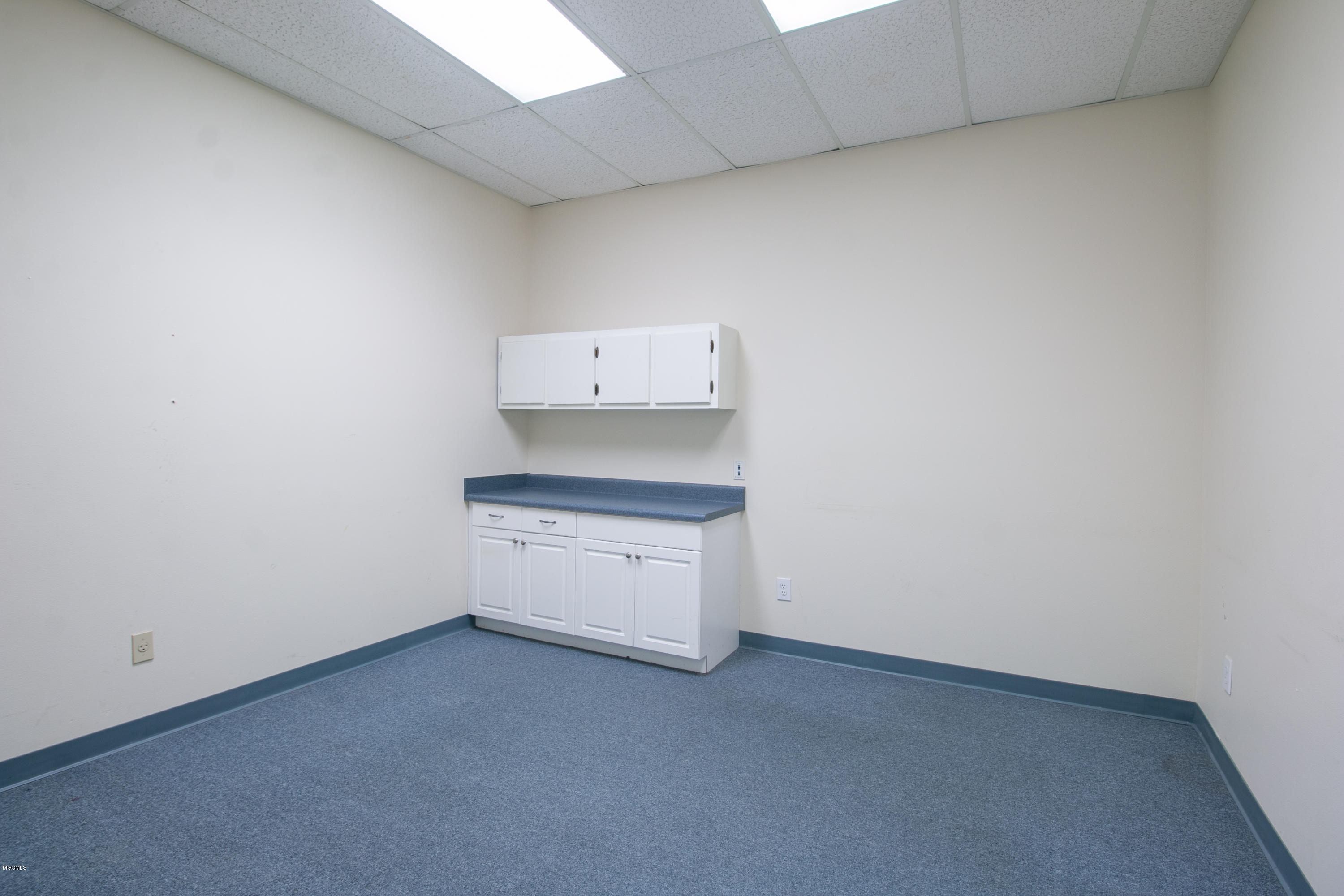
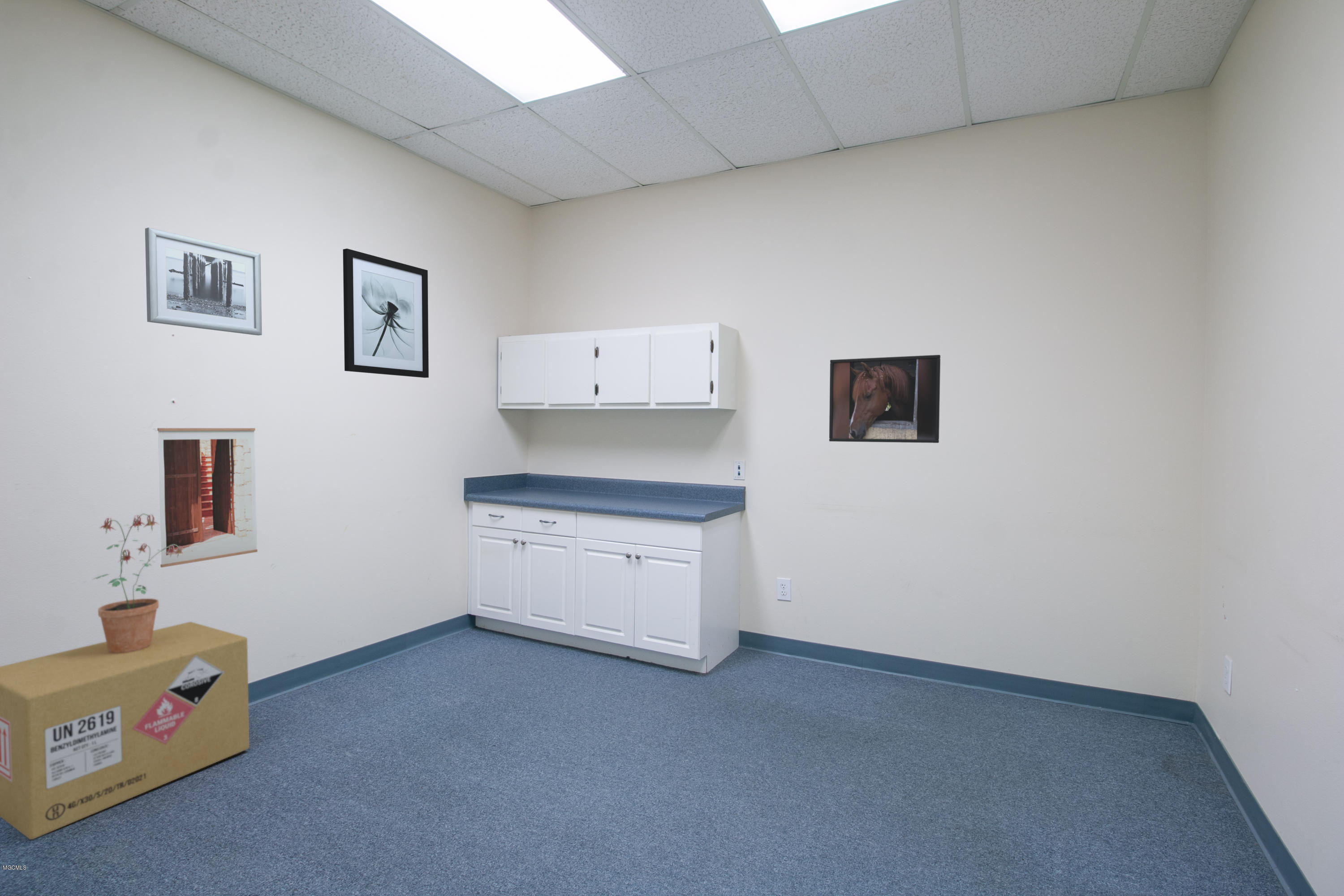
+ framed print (883, 400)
+ wall art (207, 285)
+ wall art (210, 494)
+ potted plant (137, 580)
+ wall art (388, 317)
+ cardboard box (124, 713)
